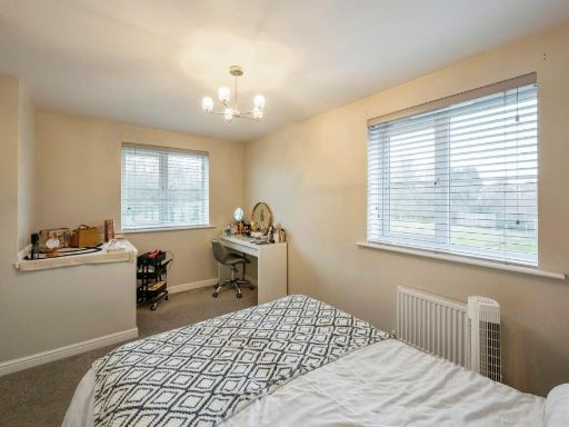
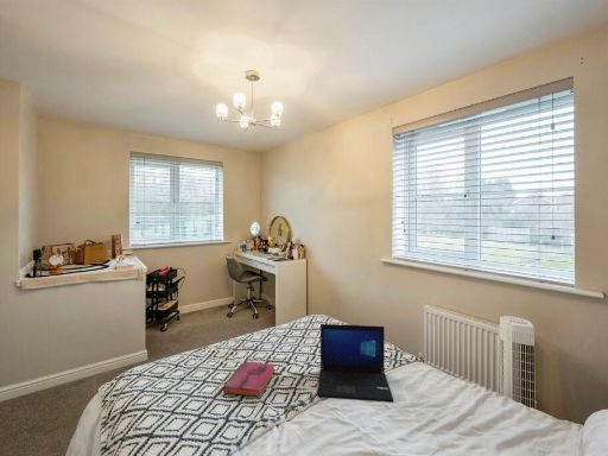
+ laptop (353, 359)
+ hardback book (251, 376)
